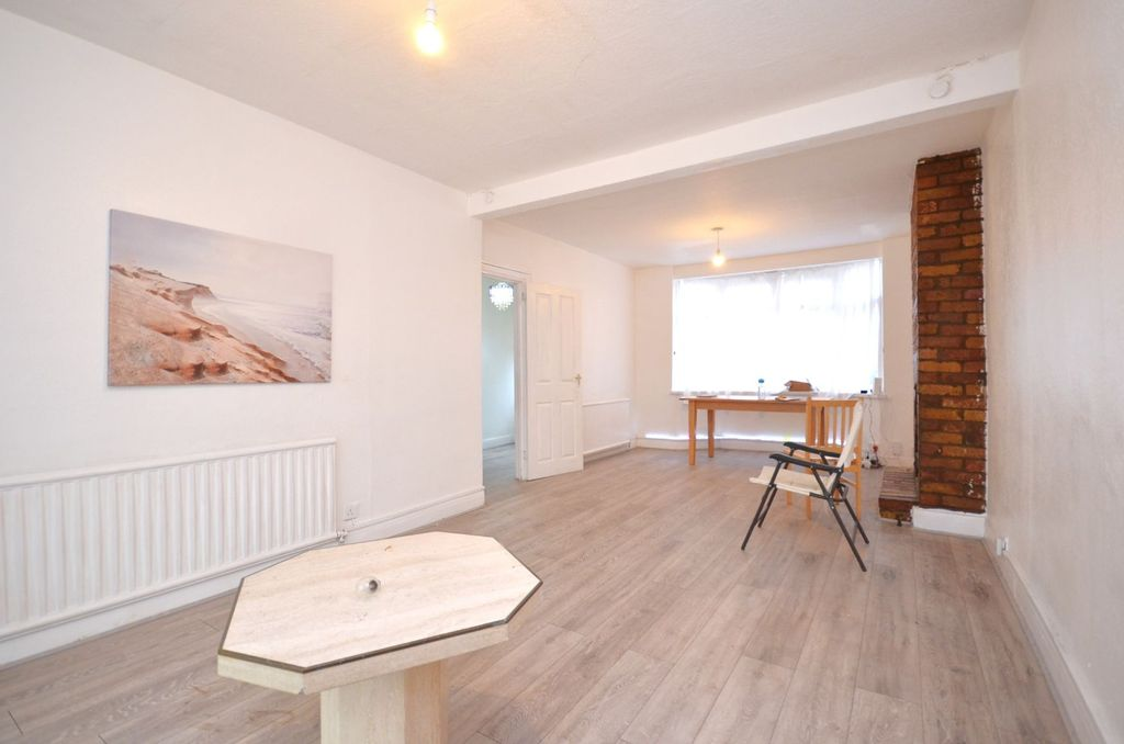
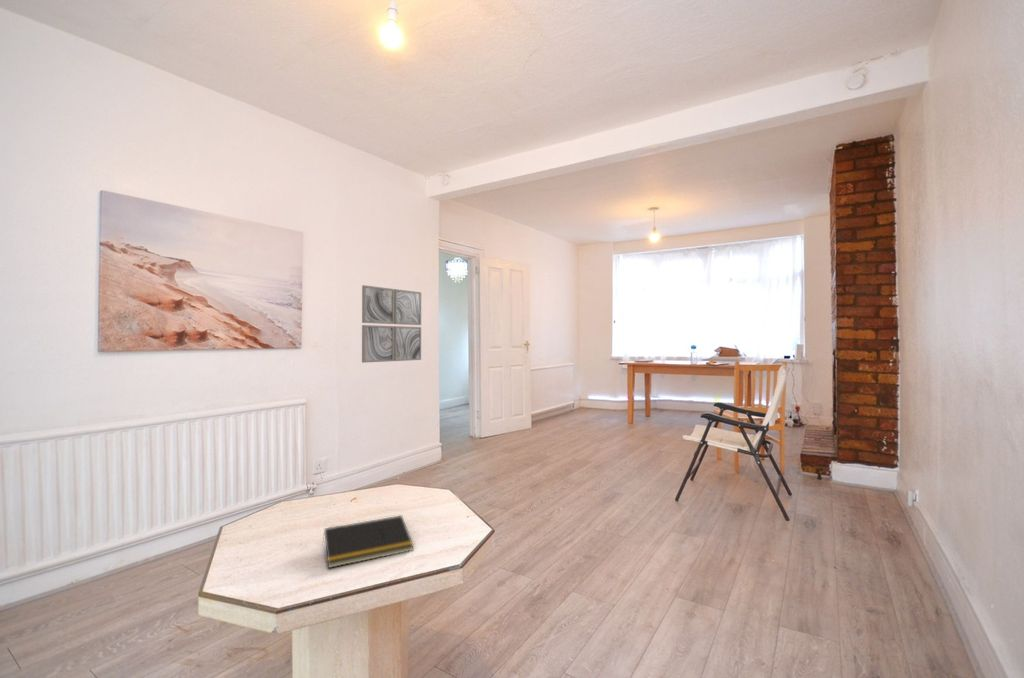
+ wall art (393, 326)
+ notepad (368, 539)
